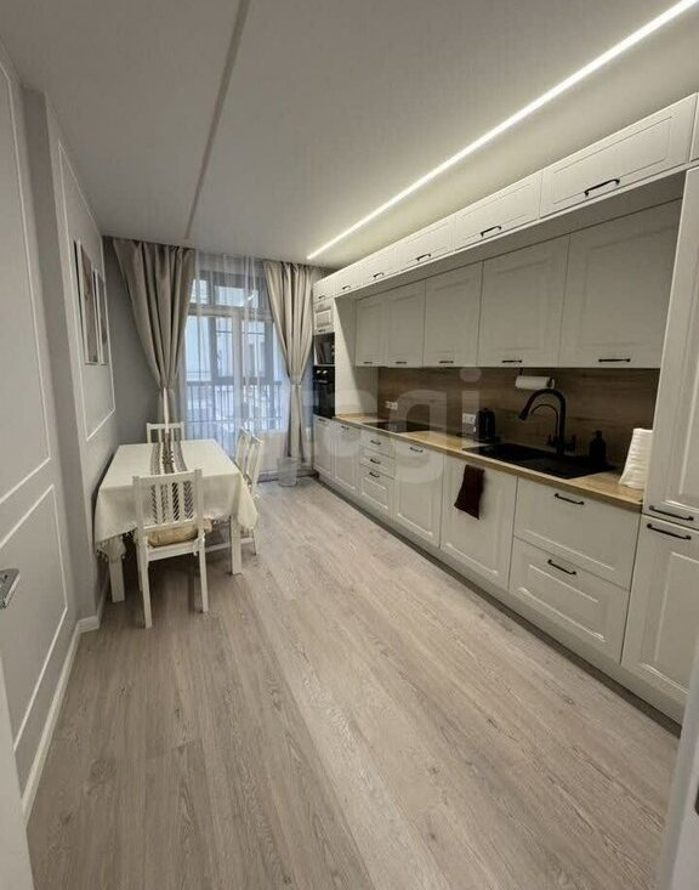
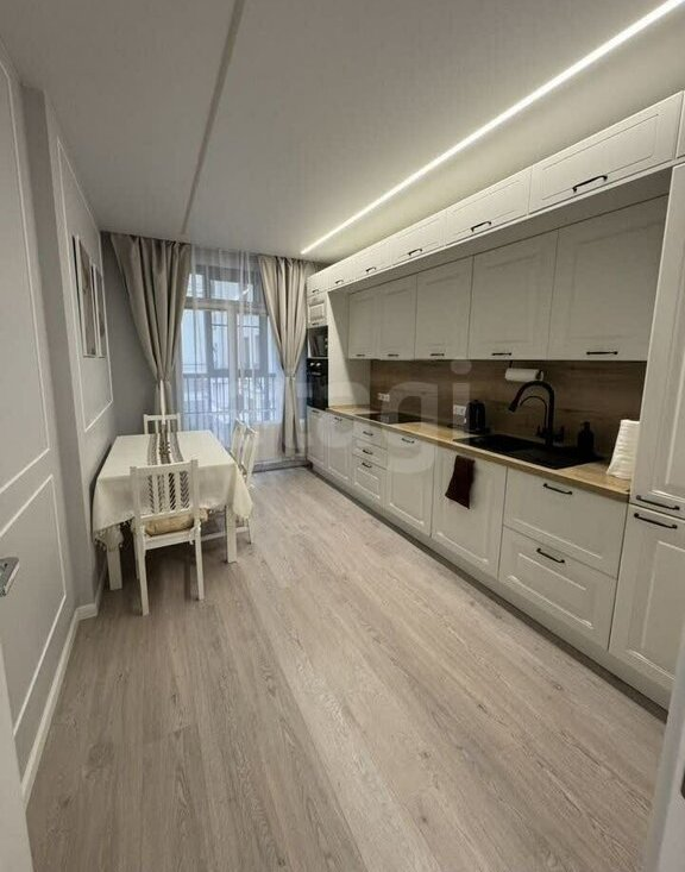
- wastebasket (289, 472)
